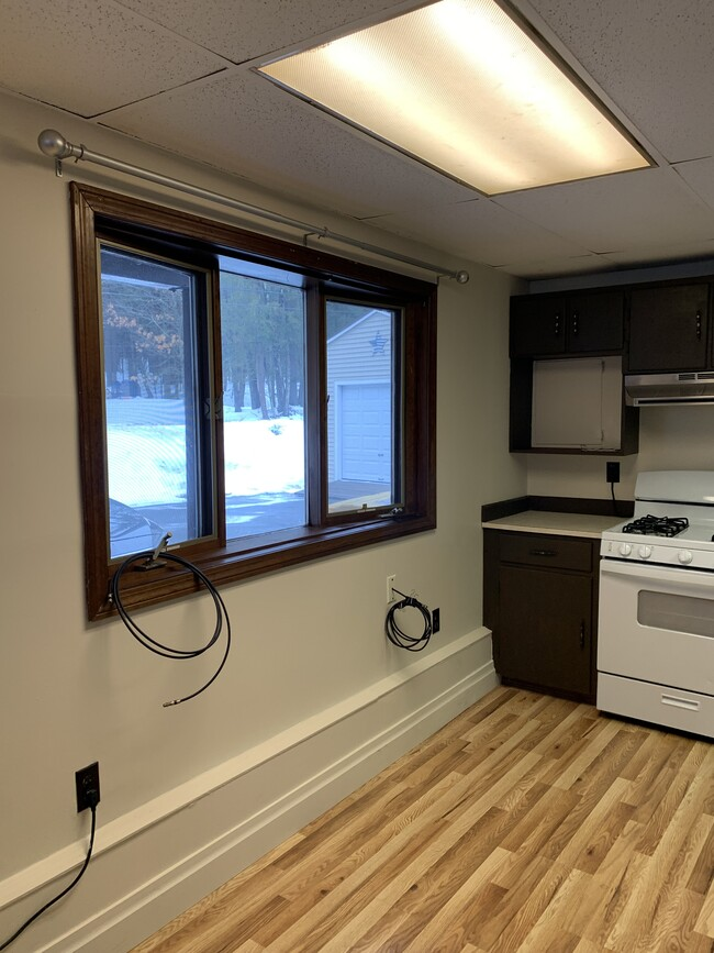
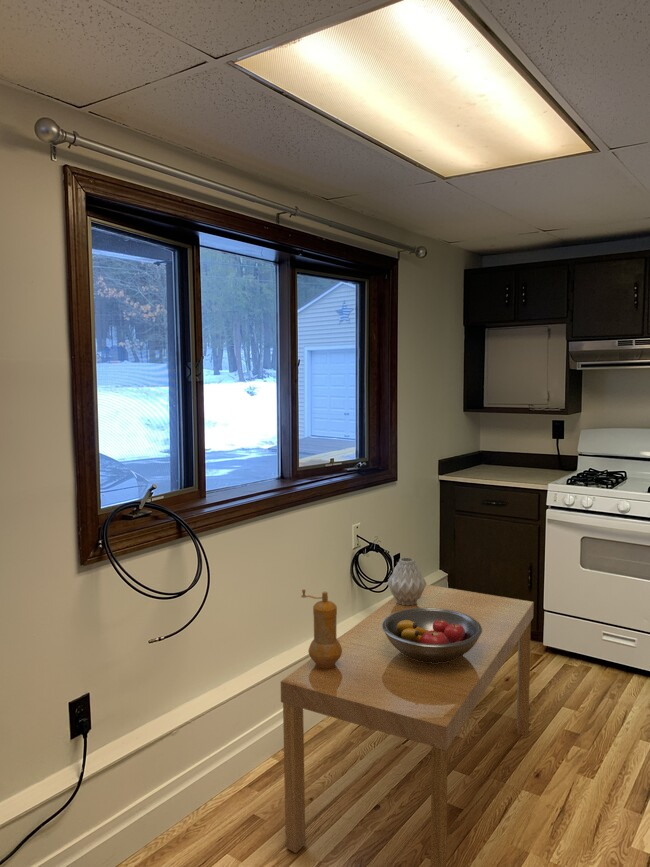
+ vase (406, 580)
+ dining table (425, 709)
+ fruit bowl (431, 634)
+ pepper mill (321, 626)
